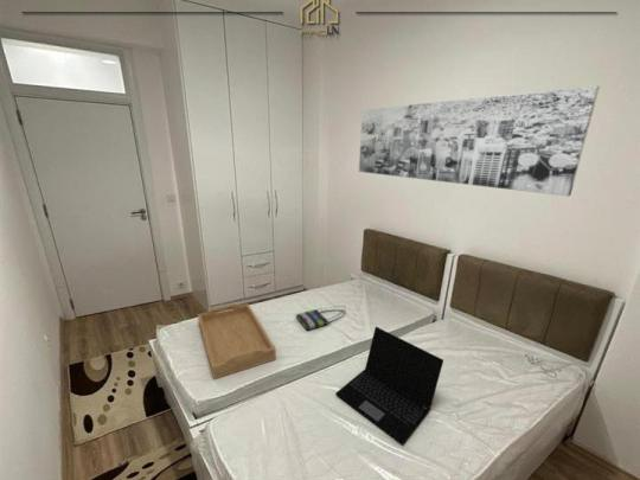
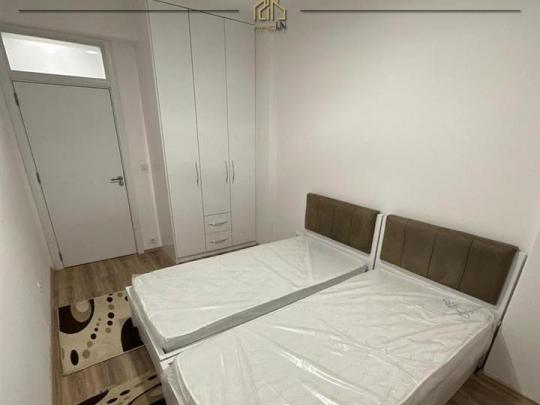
- wall art (441, 142)
- tote bag (324, 316)
- laptop (388, 377)
- serving tray (233, 333)
